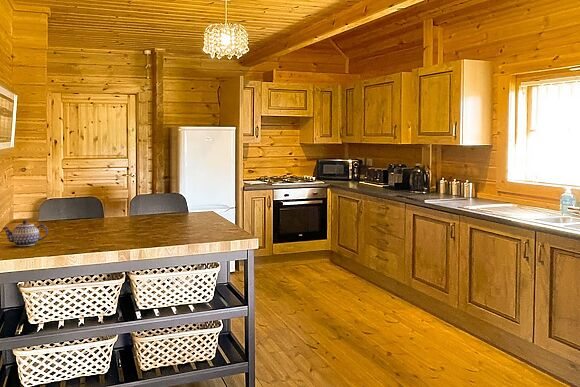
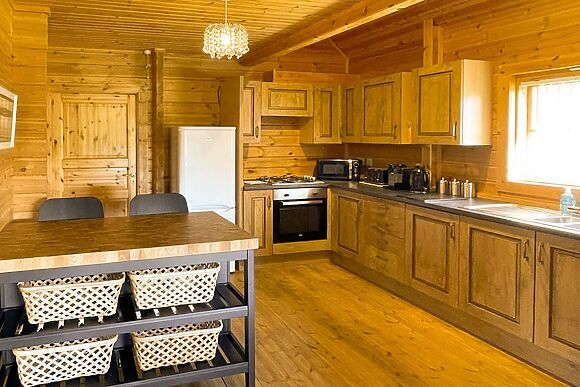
- teapot (25, 232)
